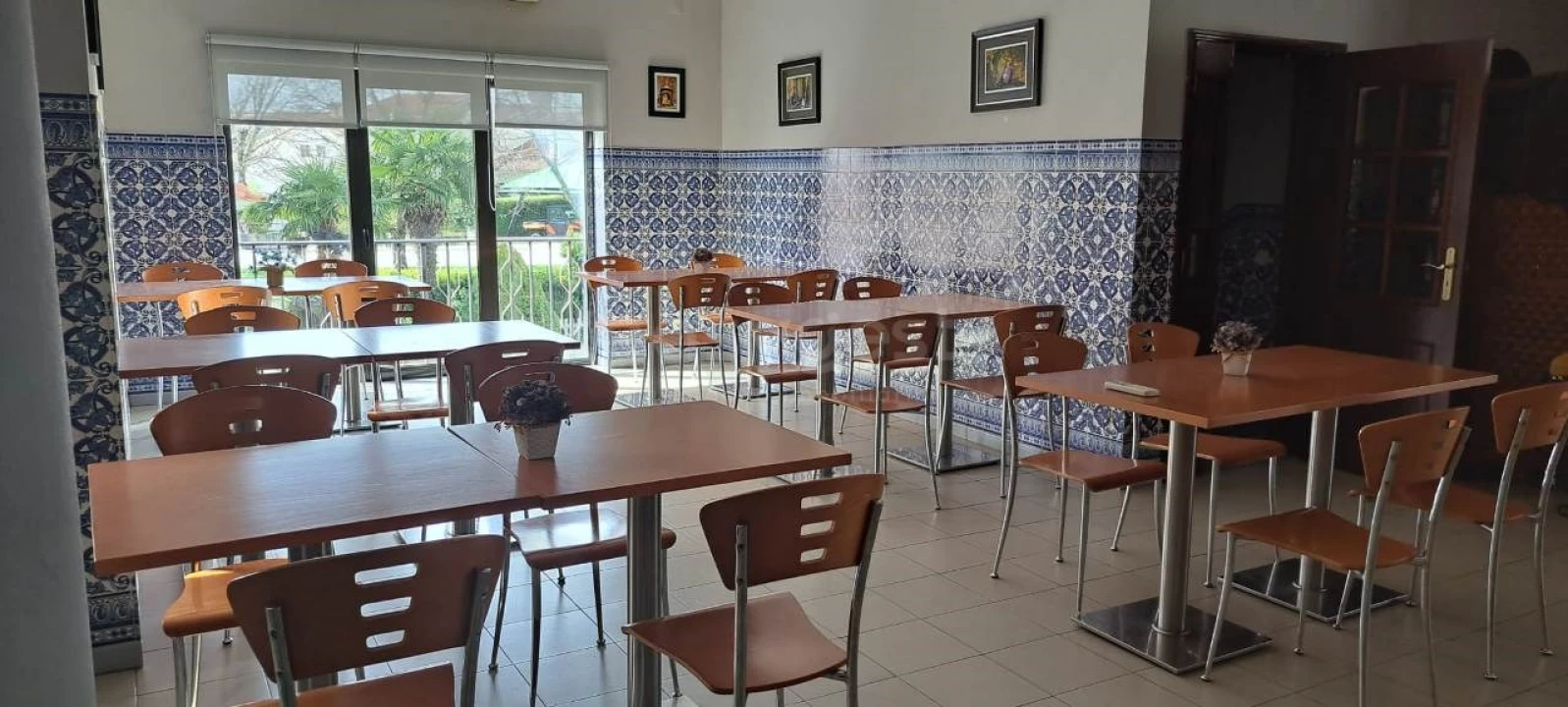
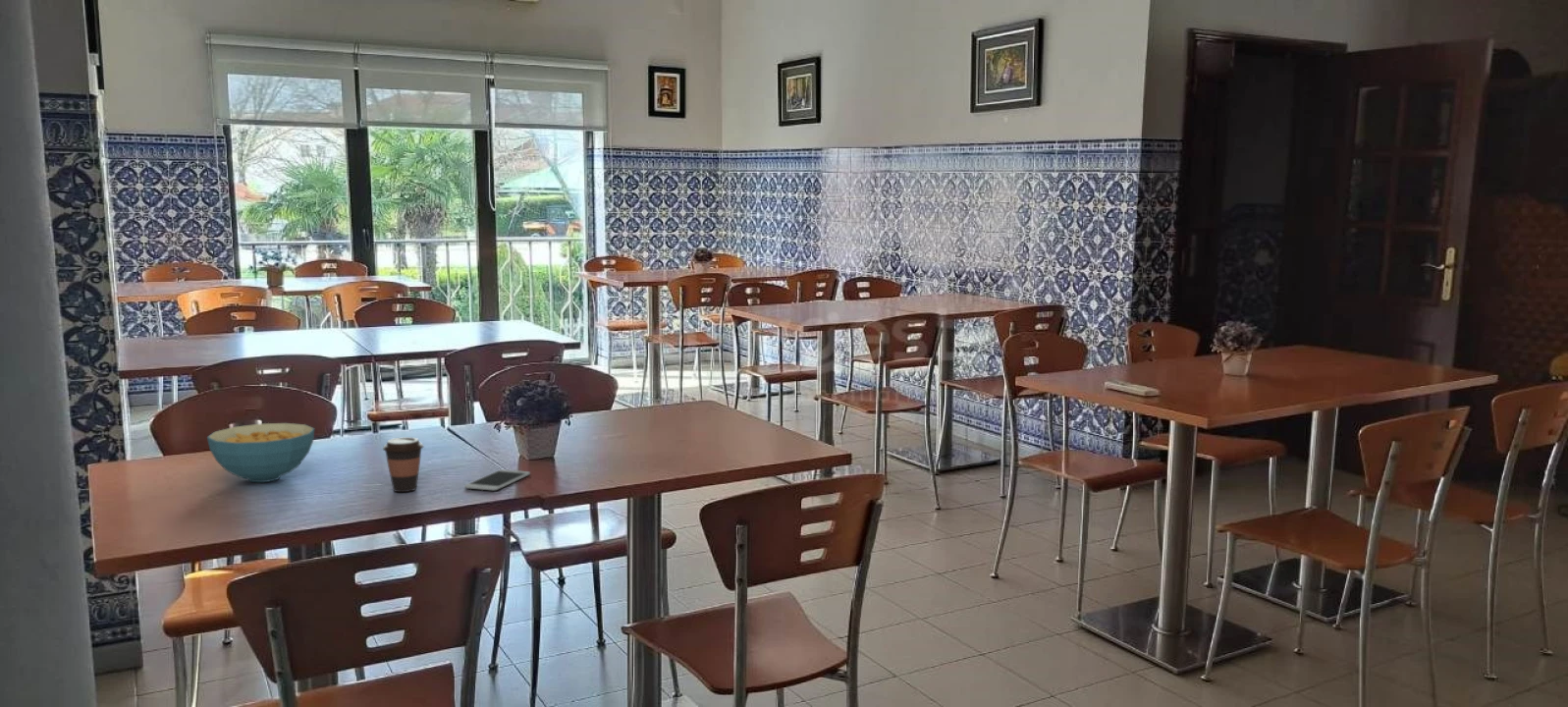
+ coffee cup (404, 464)
+ cereal bowl (263, 456)
+ smartphone (498, 479)
